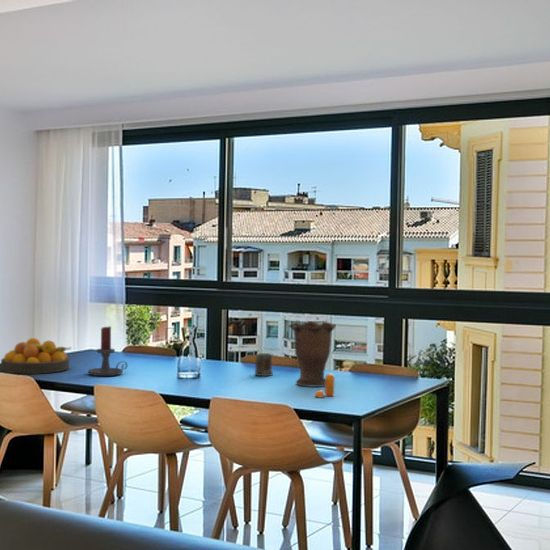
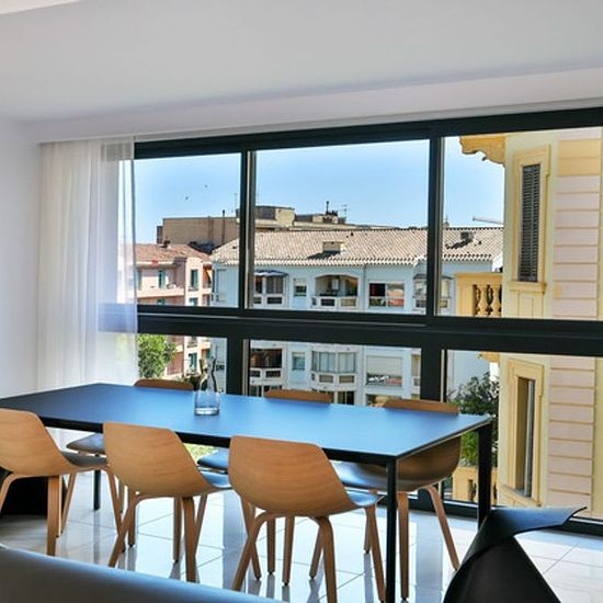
- fruit bowl (35, 354)
- pepper shaker (325, 385)
- candle holder (109, 349)
- vase (312, 353)
- mug (262, 364)
